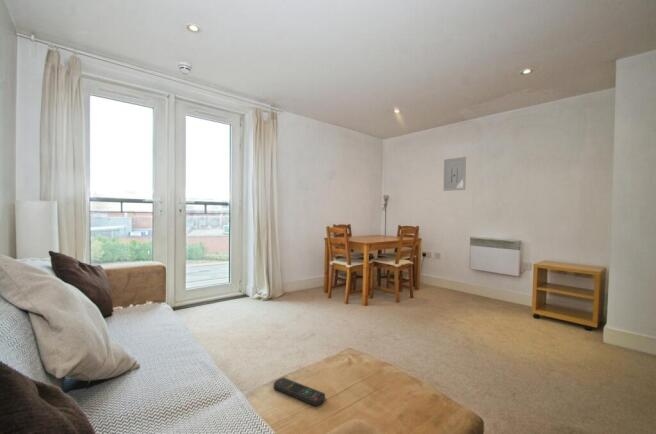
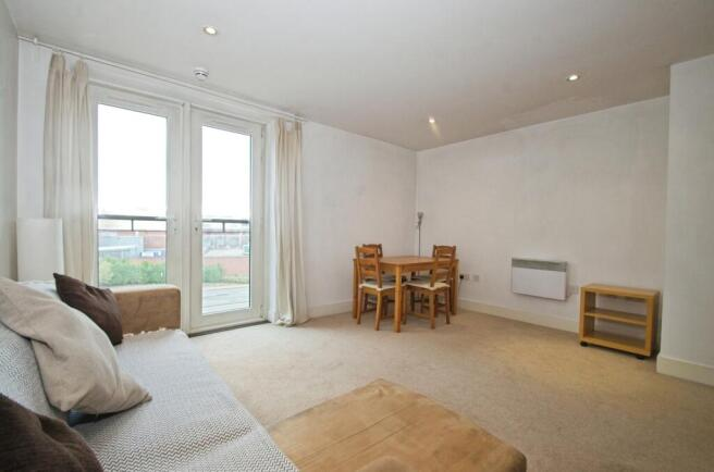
- wall art (454, 174)
- remote control (298, 390)
